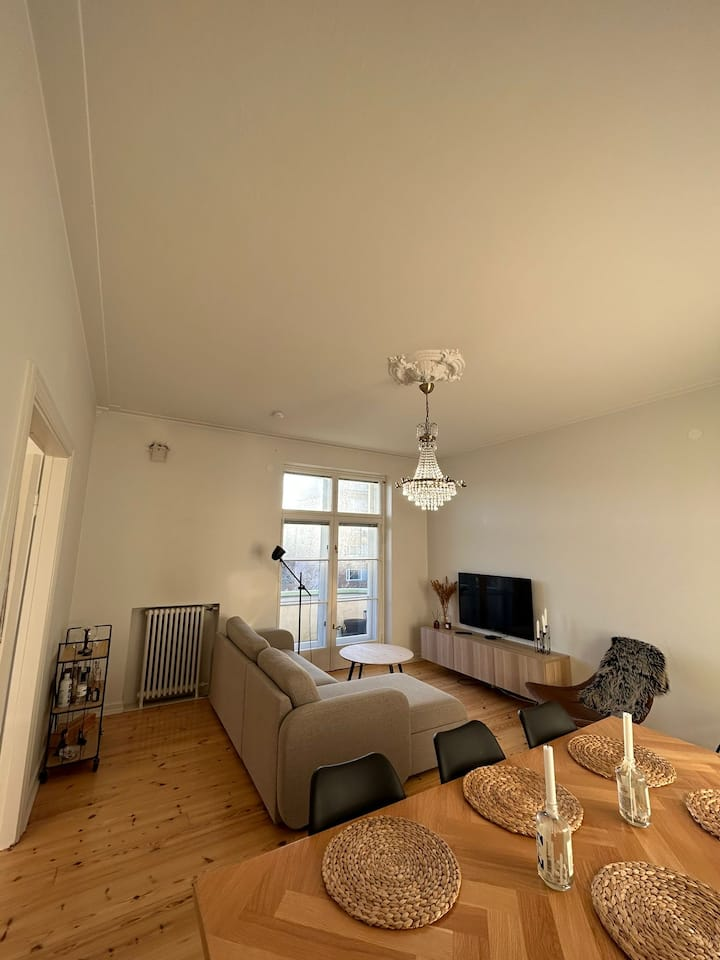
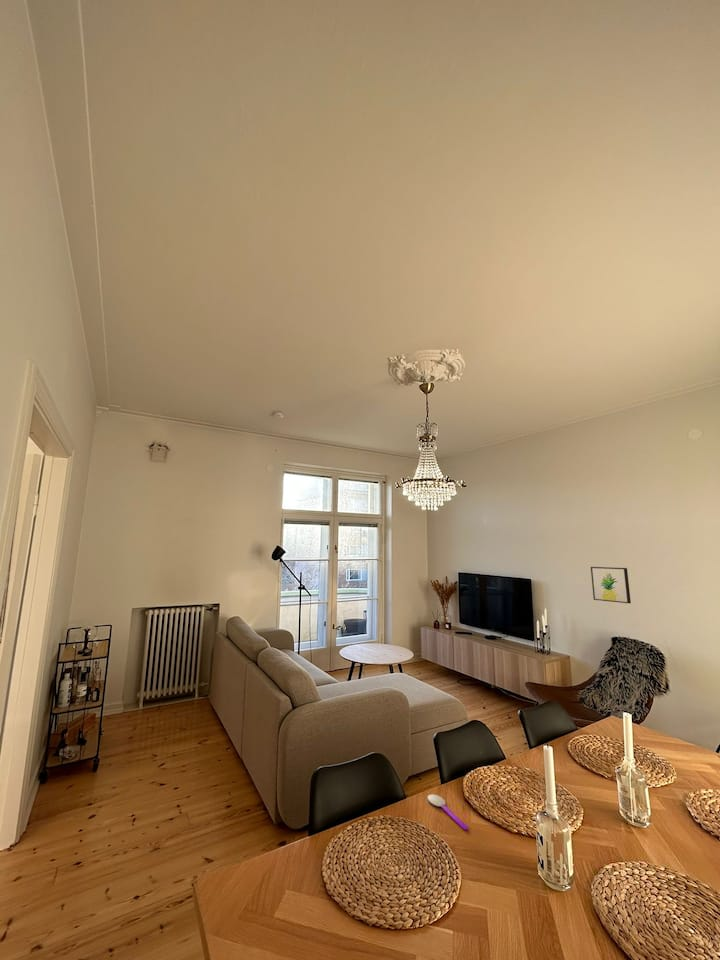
+ wall art (609, 584)
+ spoon (447, 809)
